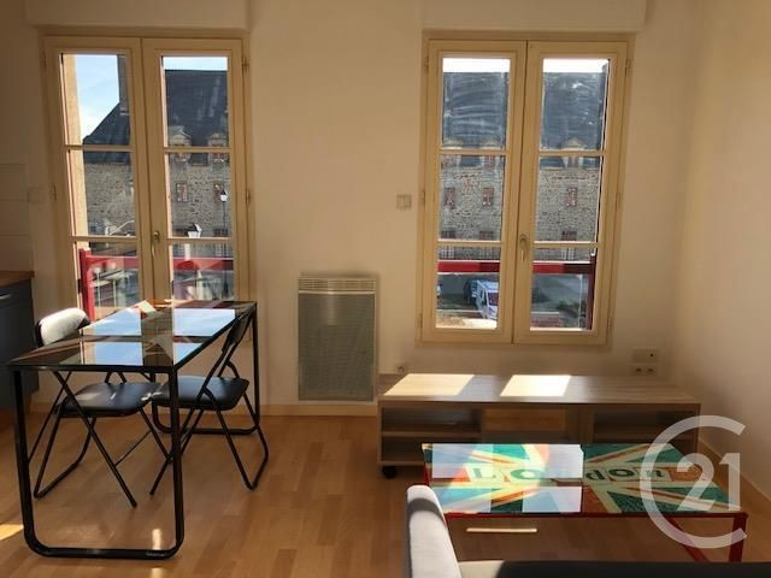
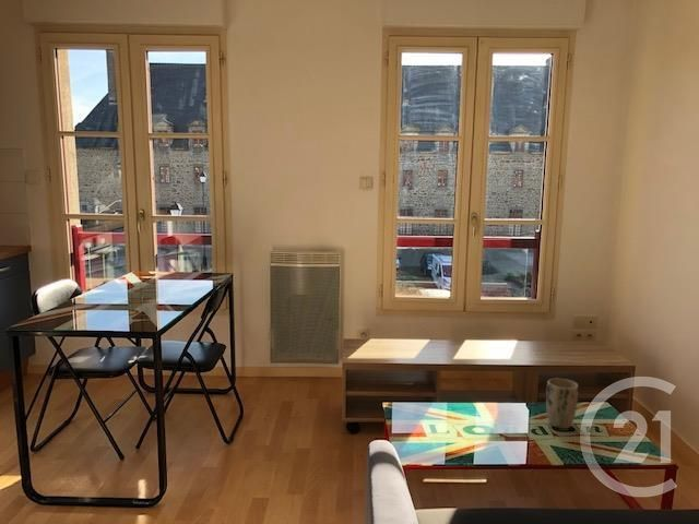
+ plant pot (560, 403)
